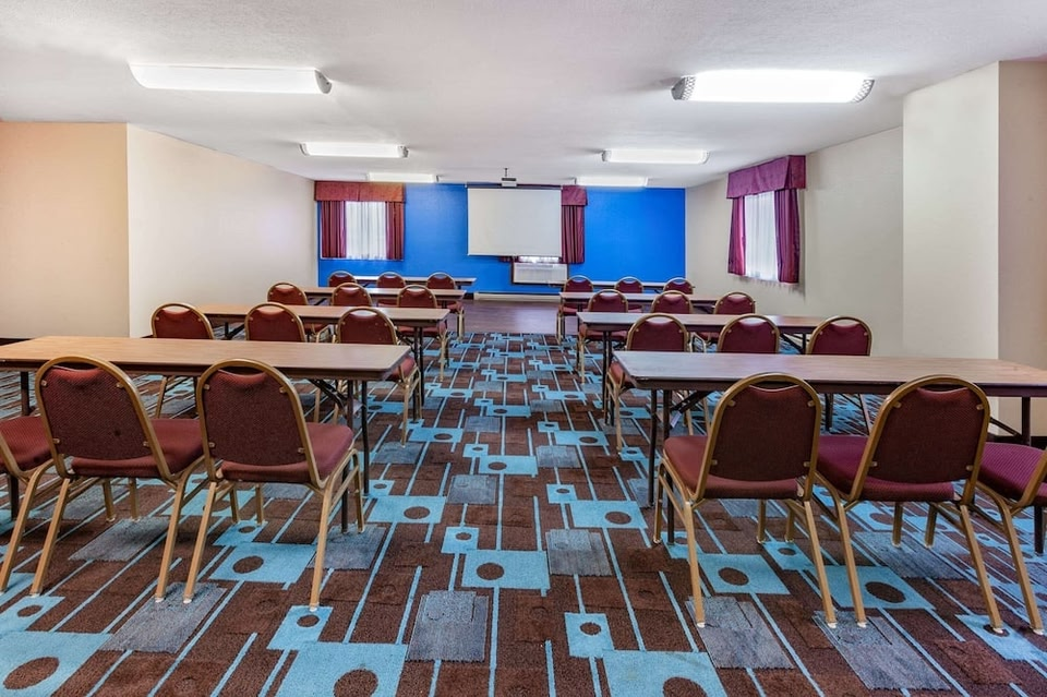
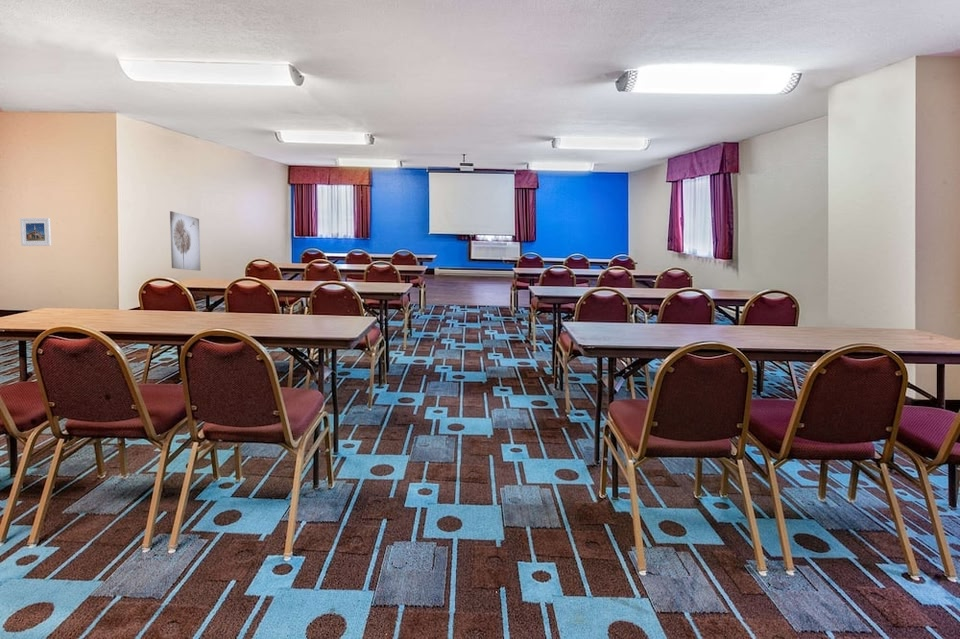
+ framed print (35, 232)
+ wall art (185, 242)
